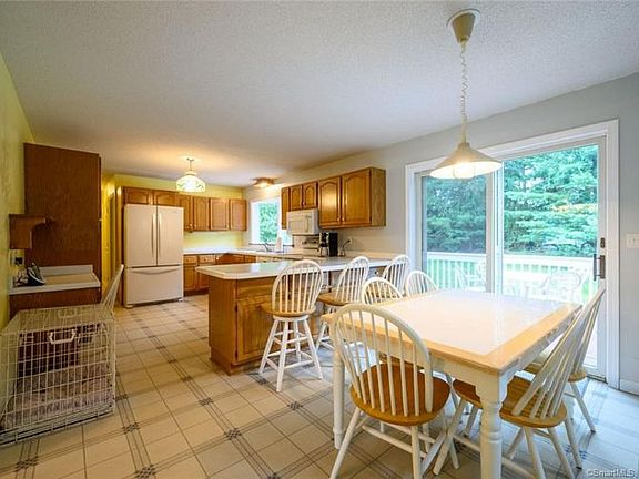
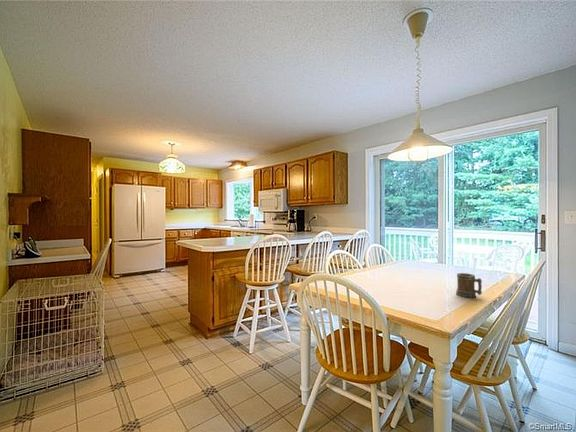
+ mug (468, 285)
